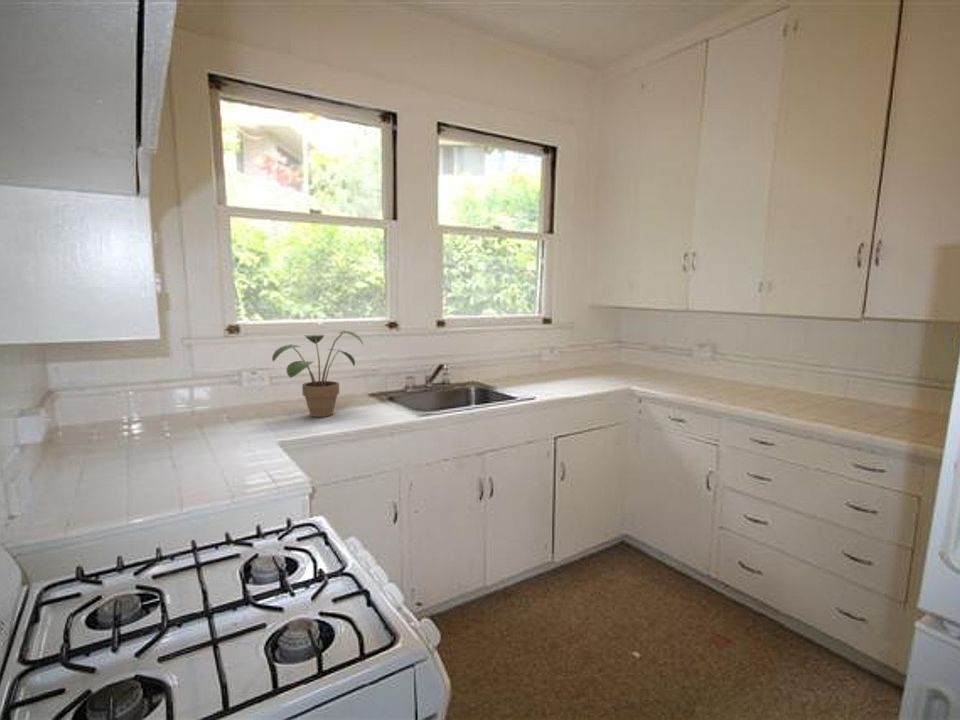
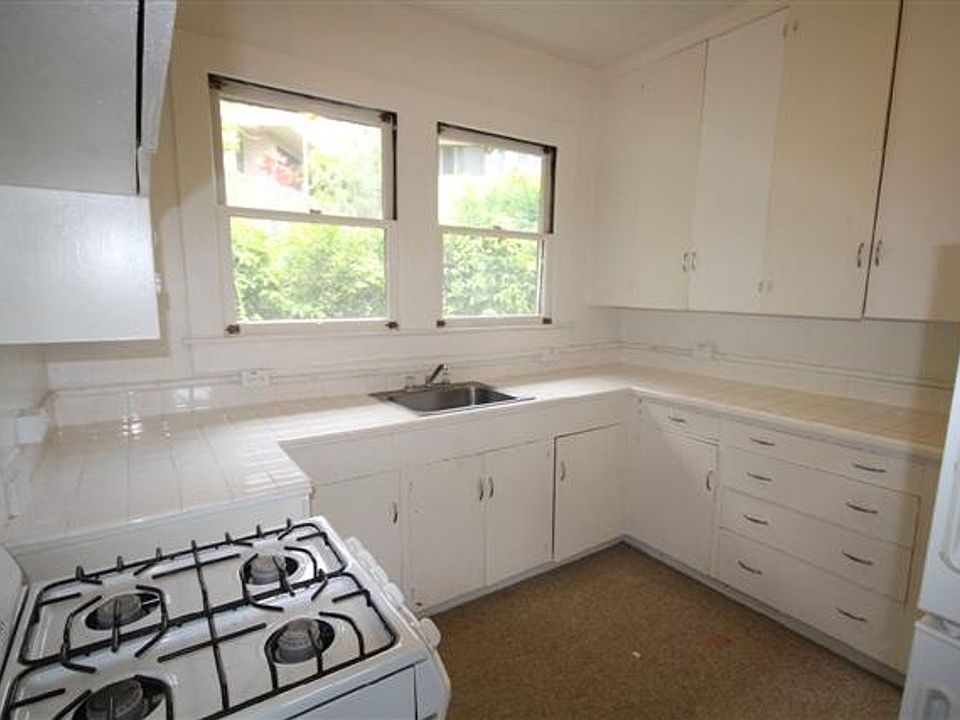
- potted plant (319, 372)
